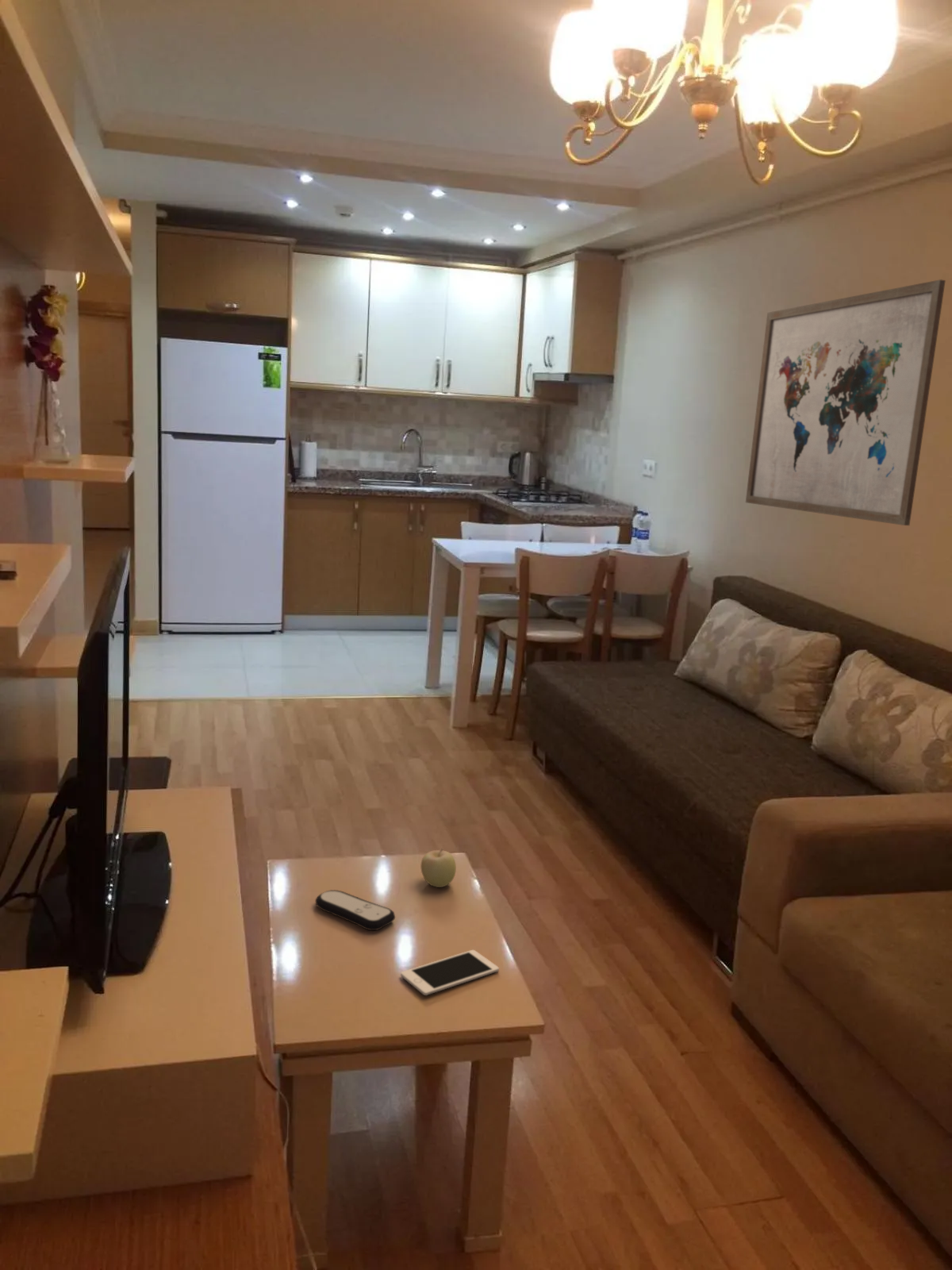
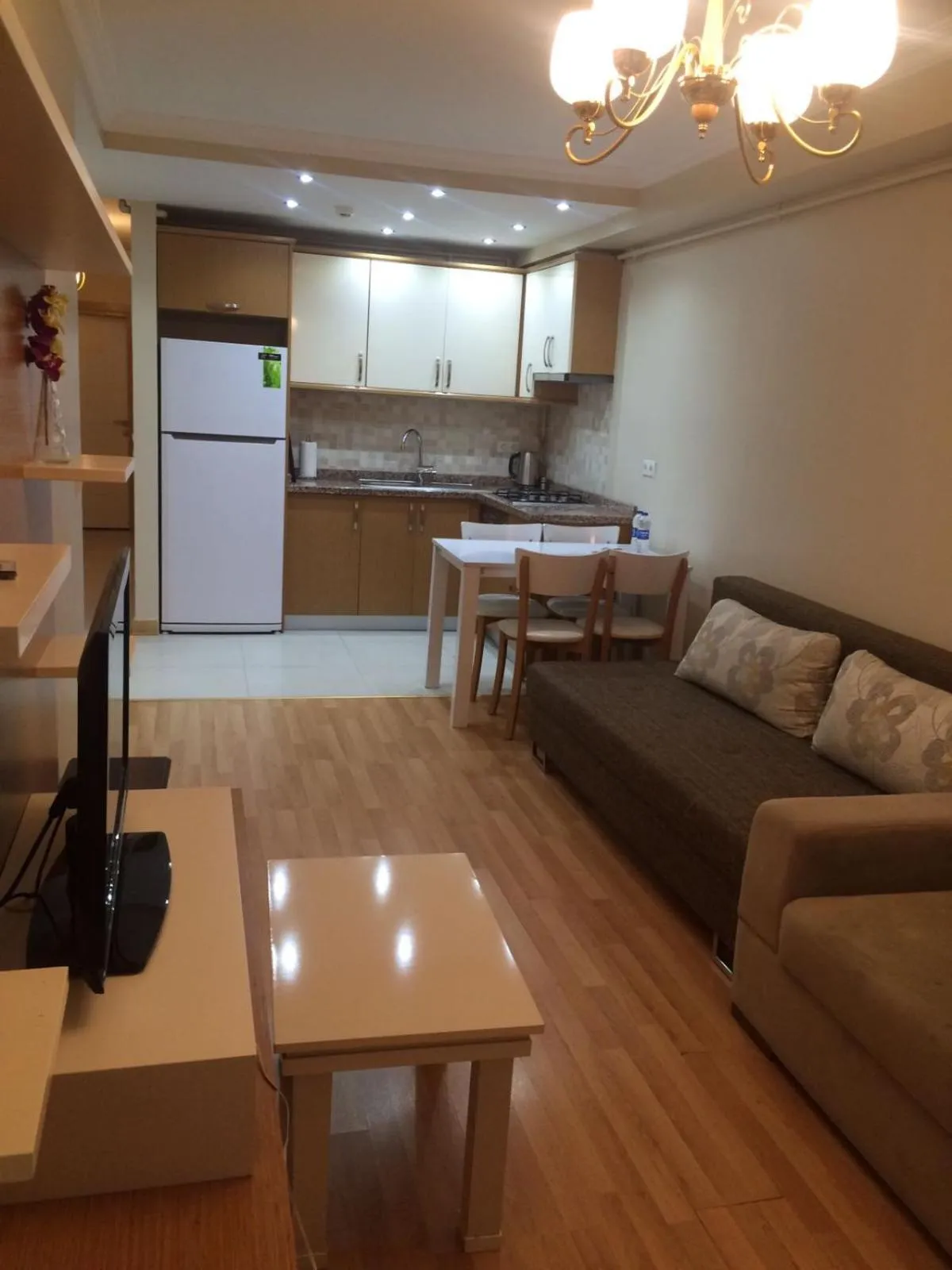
- fruit (439, 865)
- remote control (353, 908)
- wall art (831, 407)
- cell phone (450, 972)
